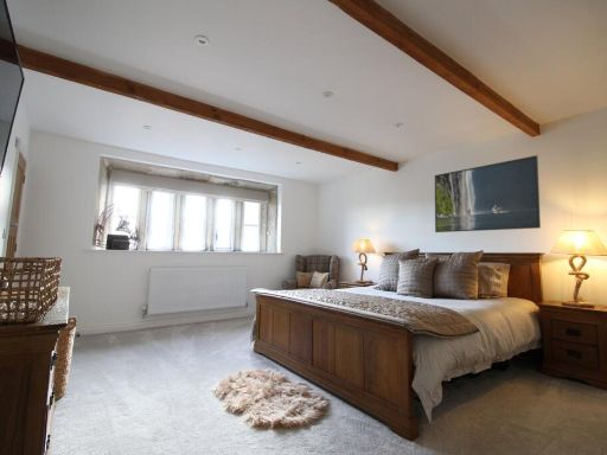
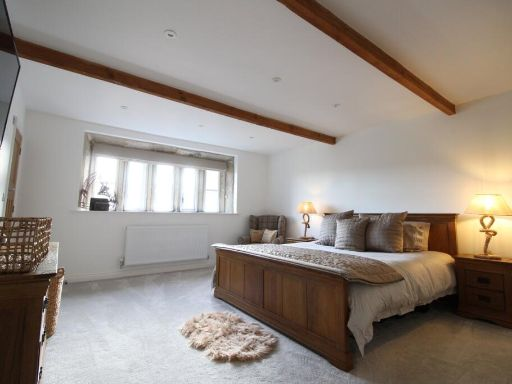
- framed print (480, 198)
